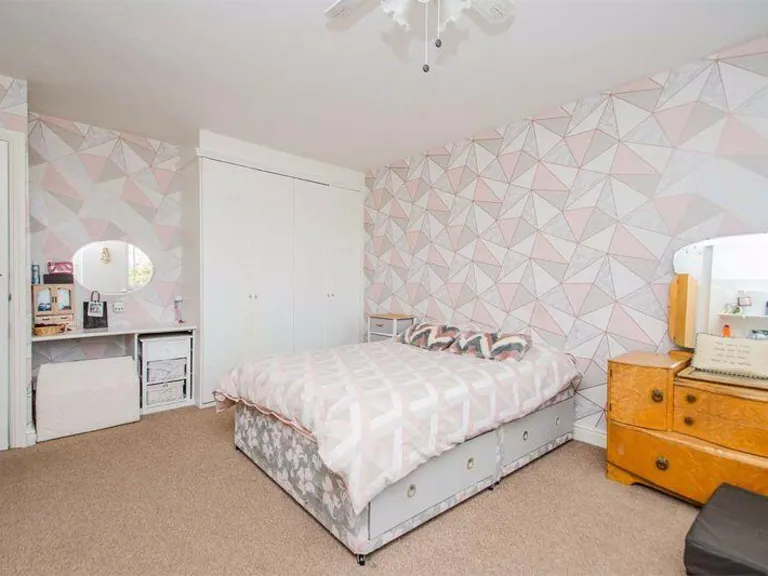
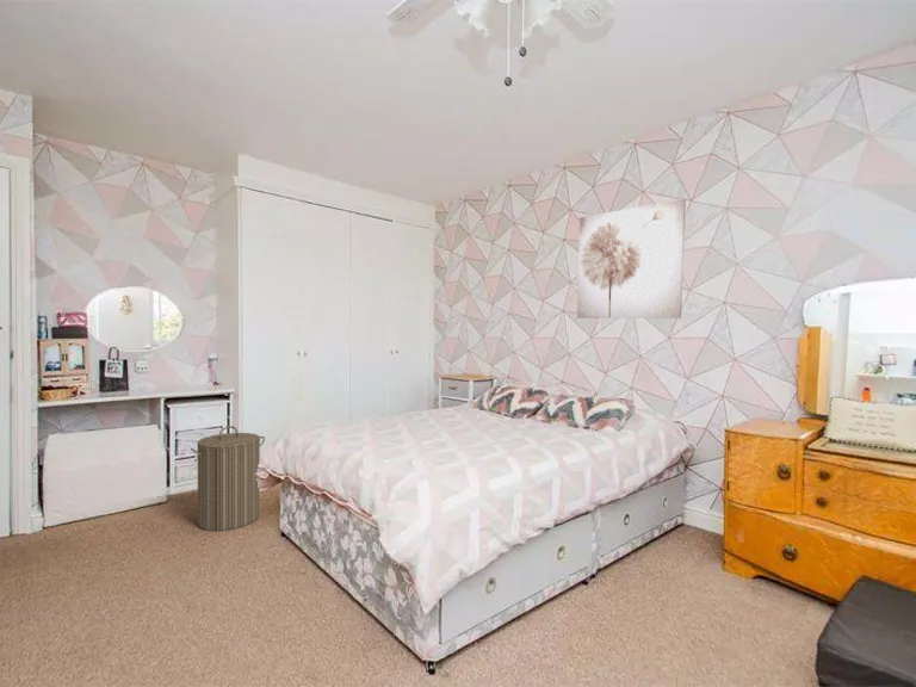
+ wall art (626, 264)
+ laundry hamper (229, 472)
